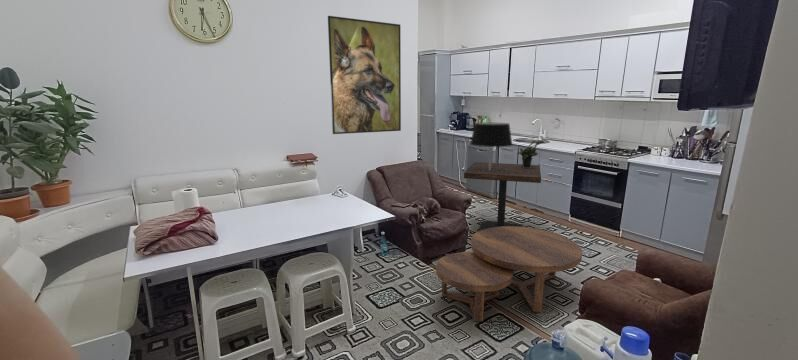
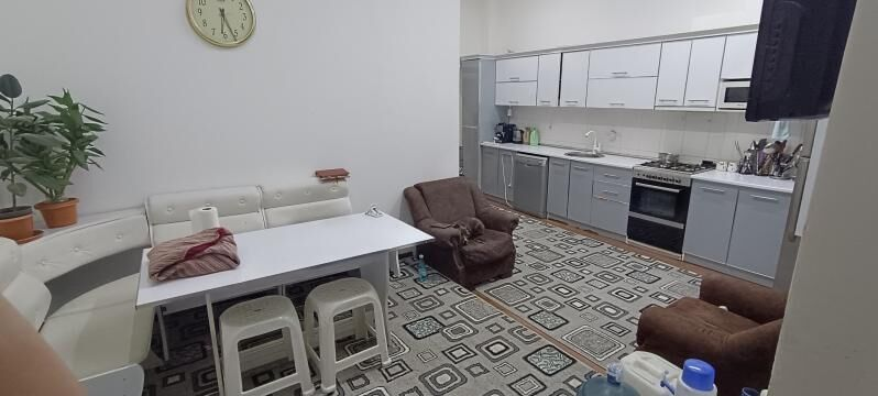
- side table (502, 199)
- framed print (367, 78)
- table lamp (490, 147)
- coffee table (505, 270)
- potted plant (529, 153)
